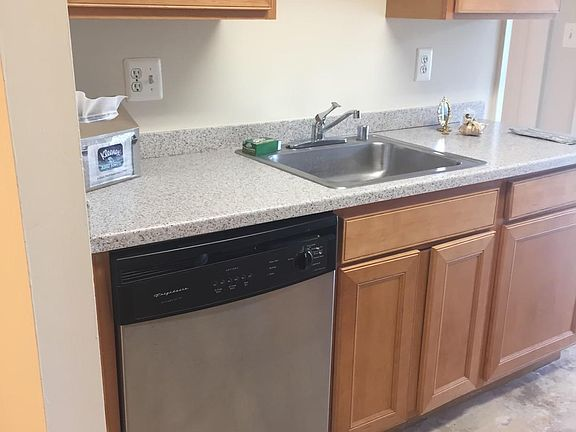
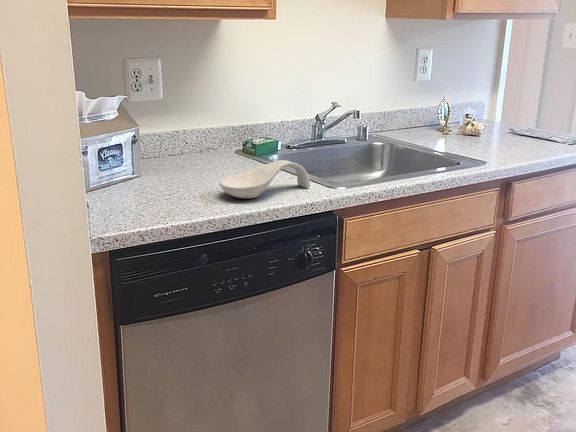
+ spoon rest (265, 178)
